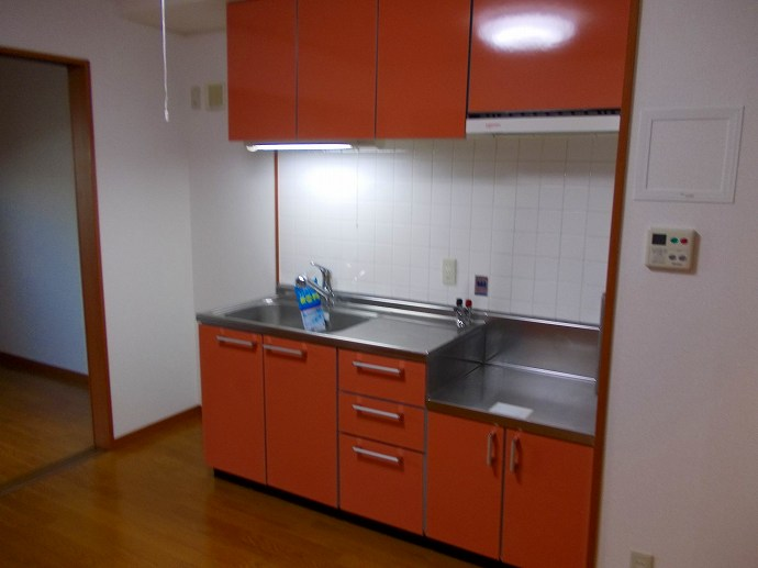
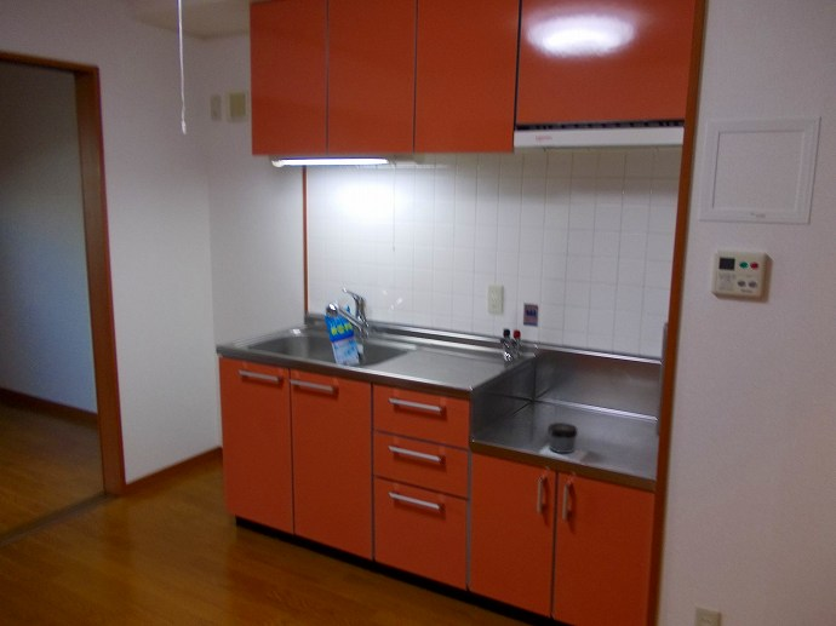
+ jar (562, 437)
